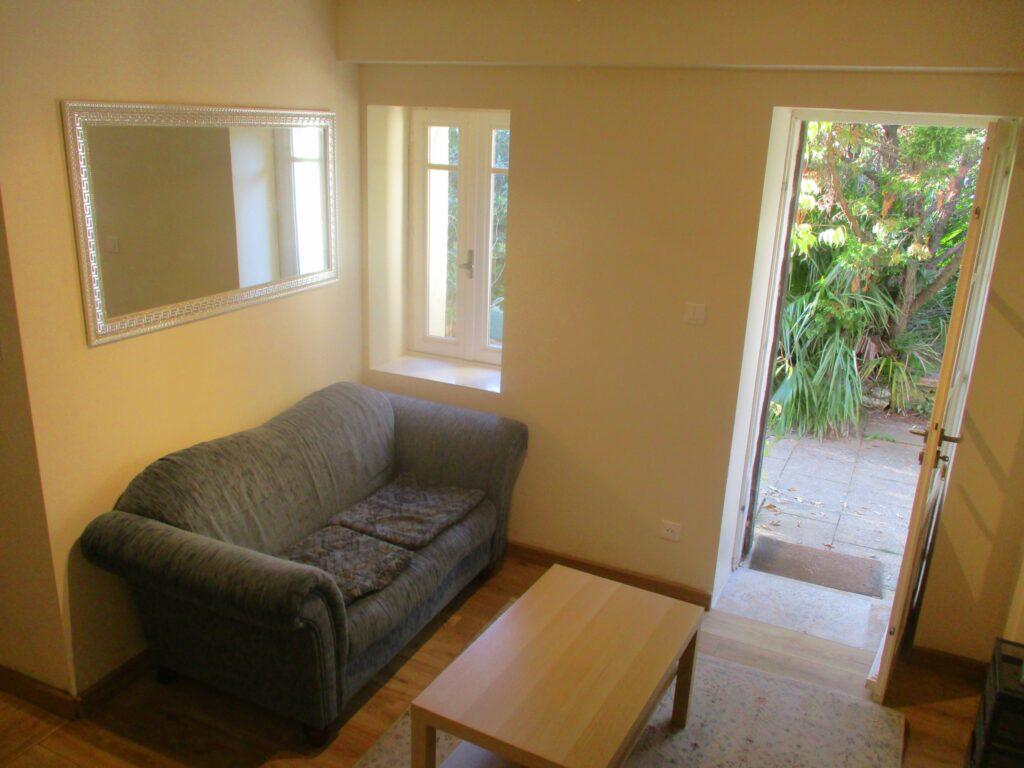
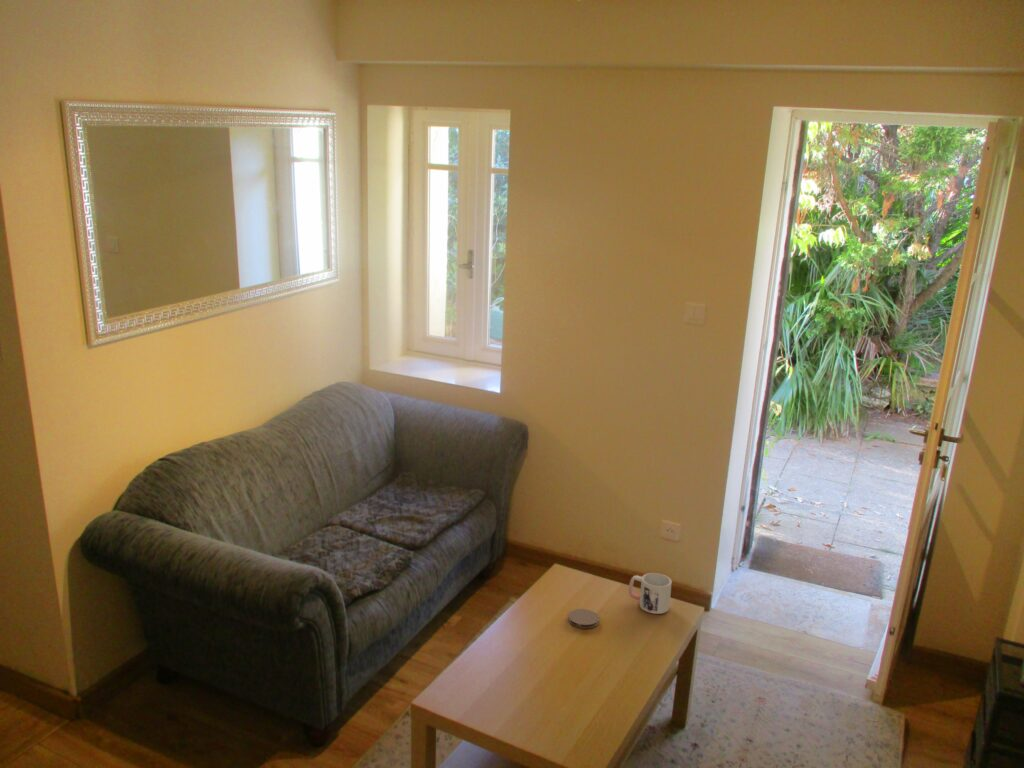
+ coaster (583, 618)
+ mug (649, 591)
